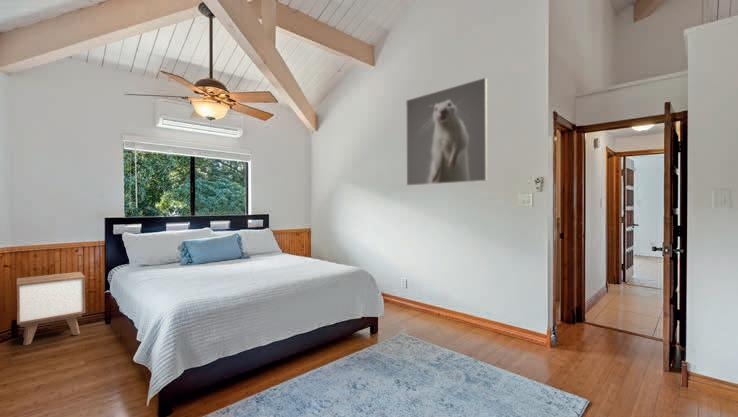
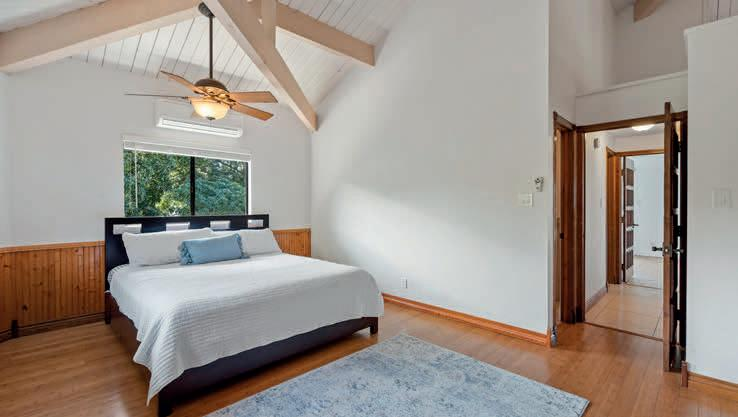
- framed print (443, 136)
- nightstand (51, 306)
